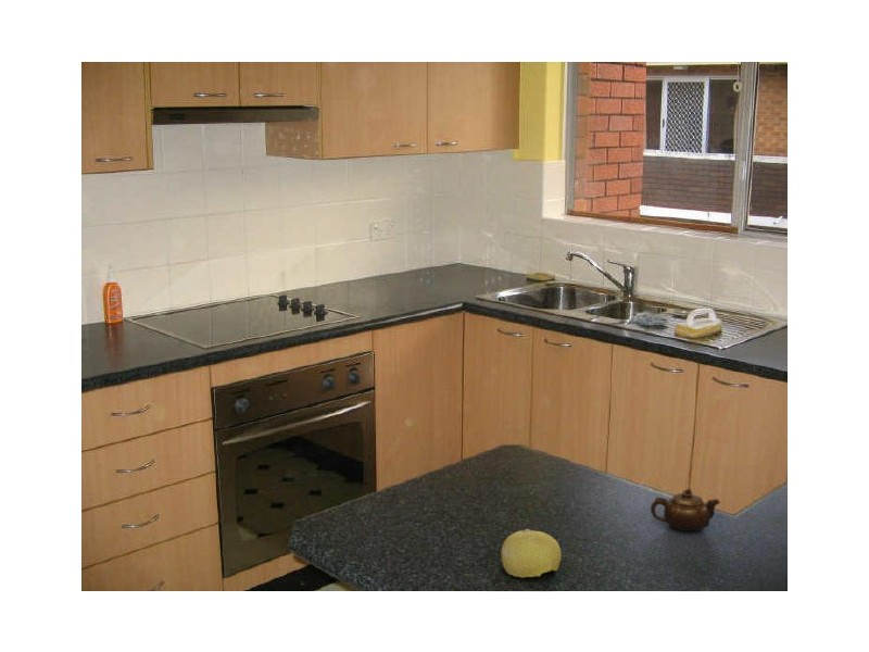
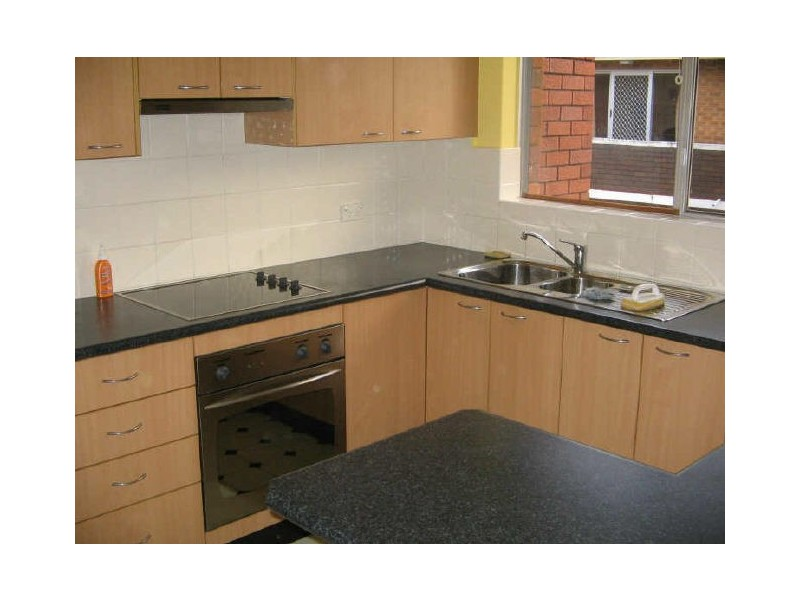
- teapot (684, 506)
- fruit (531, 549)
